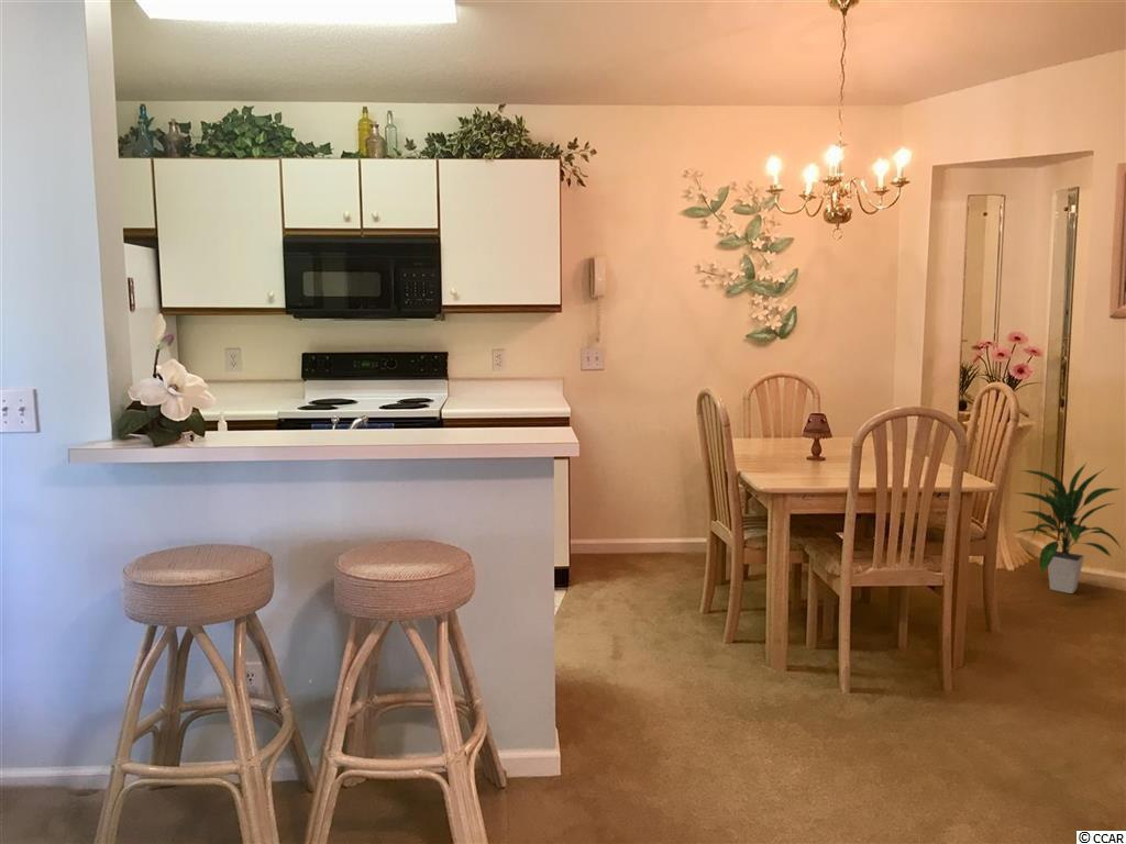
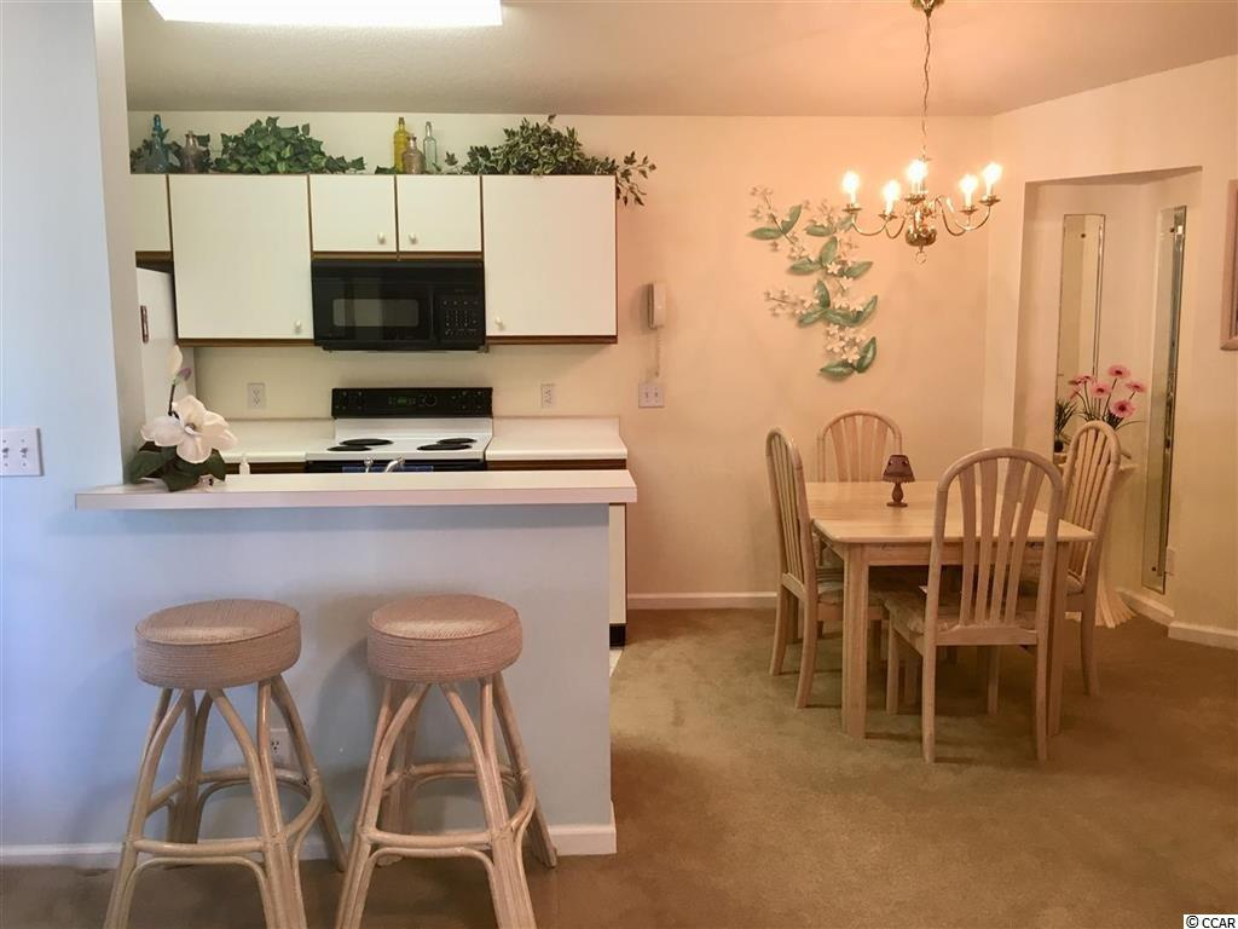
- indoor plant (1063, 525)
